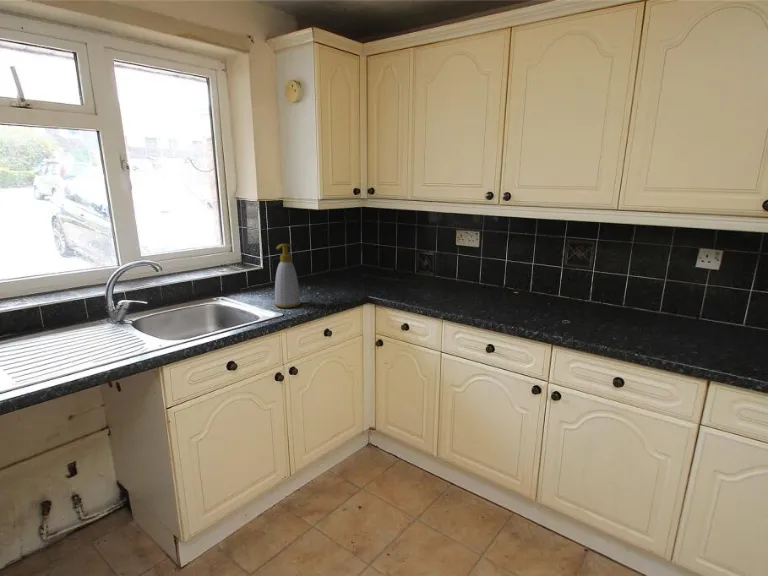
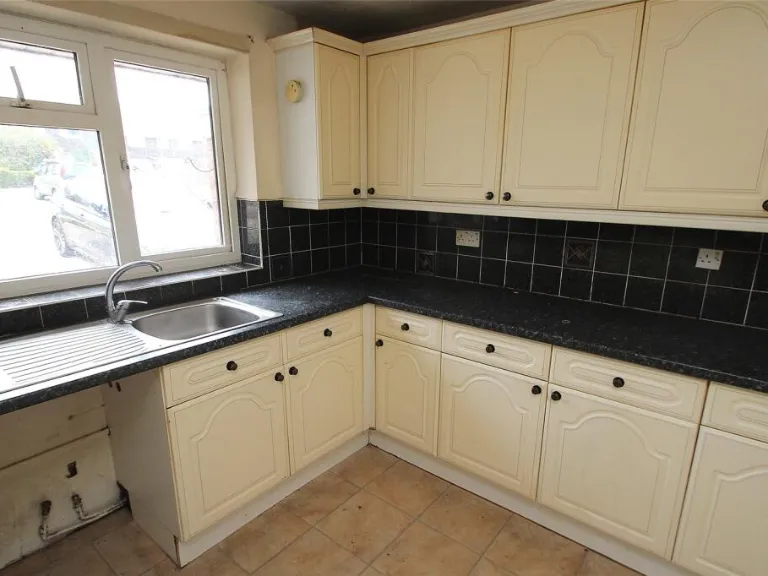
- soap bottle (286, 274)
